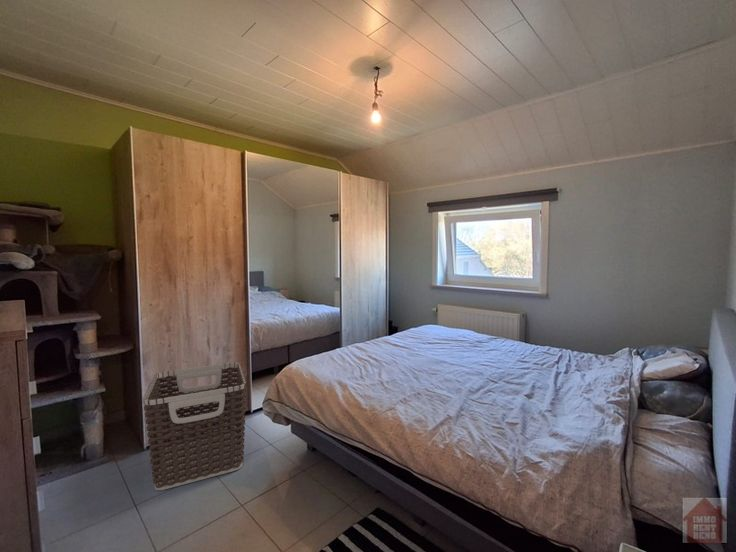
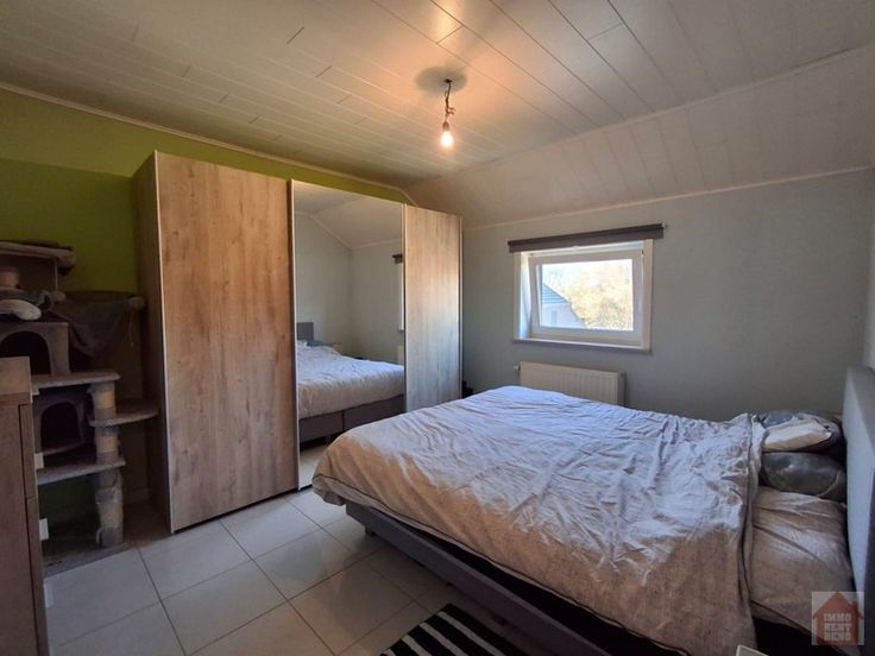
- clothes hamper (200, 418)
